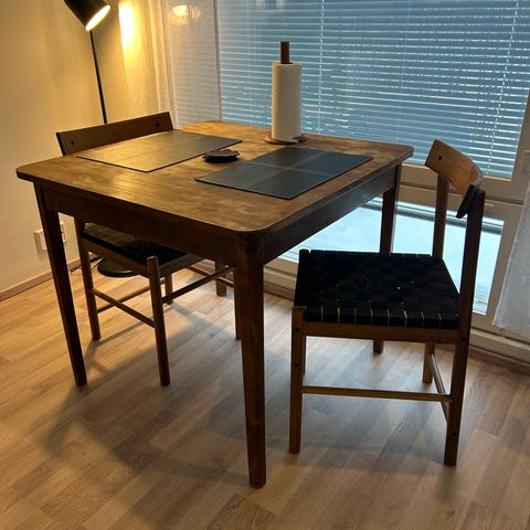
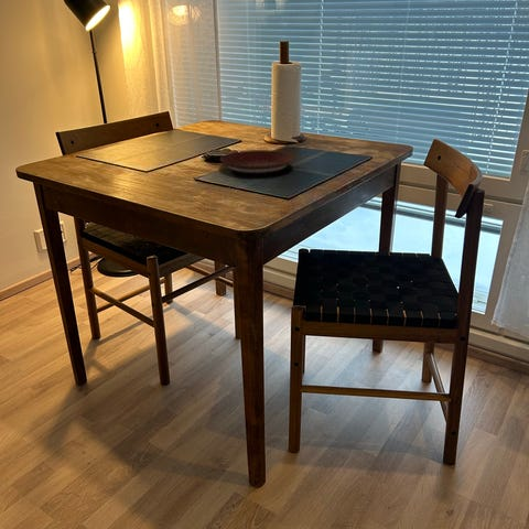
+ plate (257, 162)
